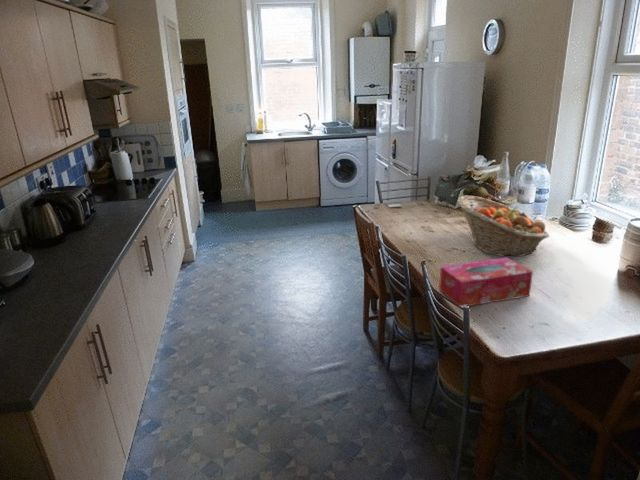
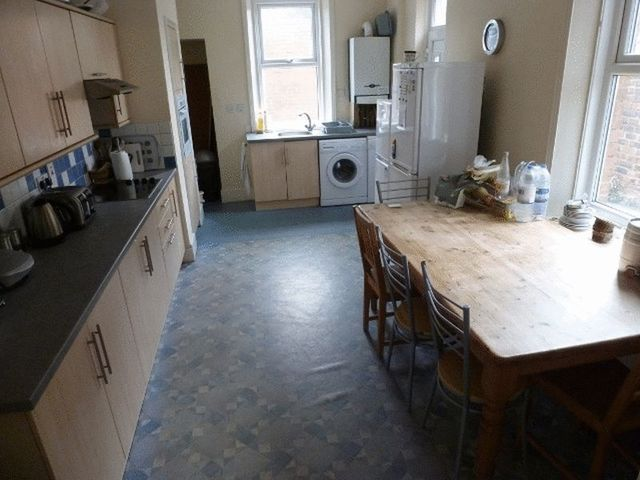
- fruit basket (500, 223)
- tissue box (484, 281)
